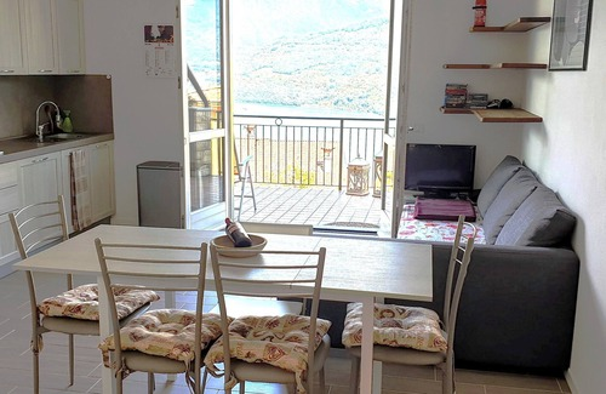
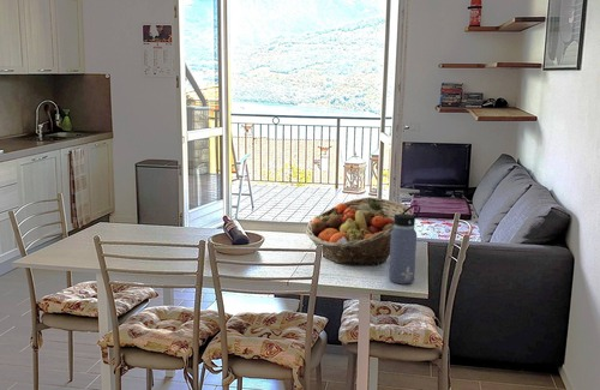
+ water bottle (404, 242)
+ fruit basket (358, 229)
